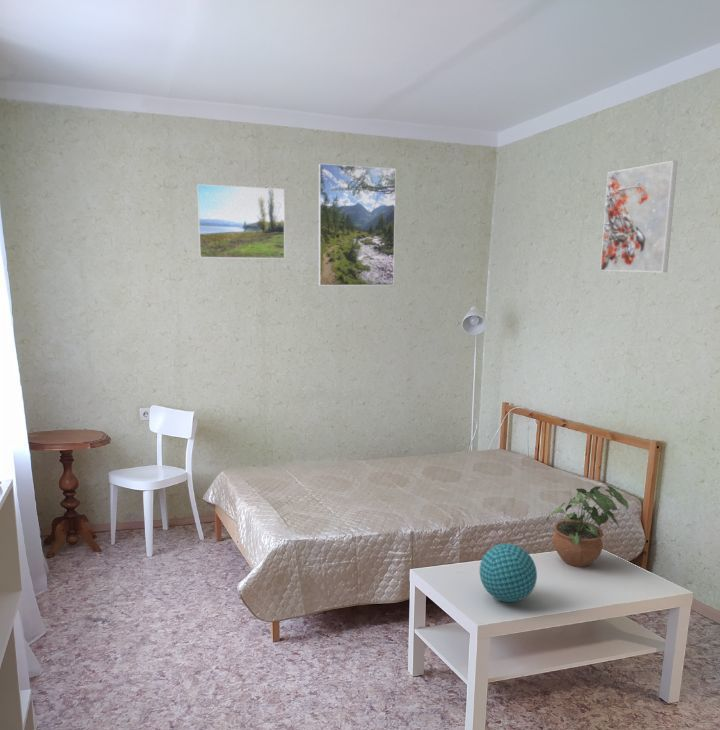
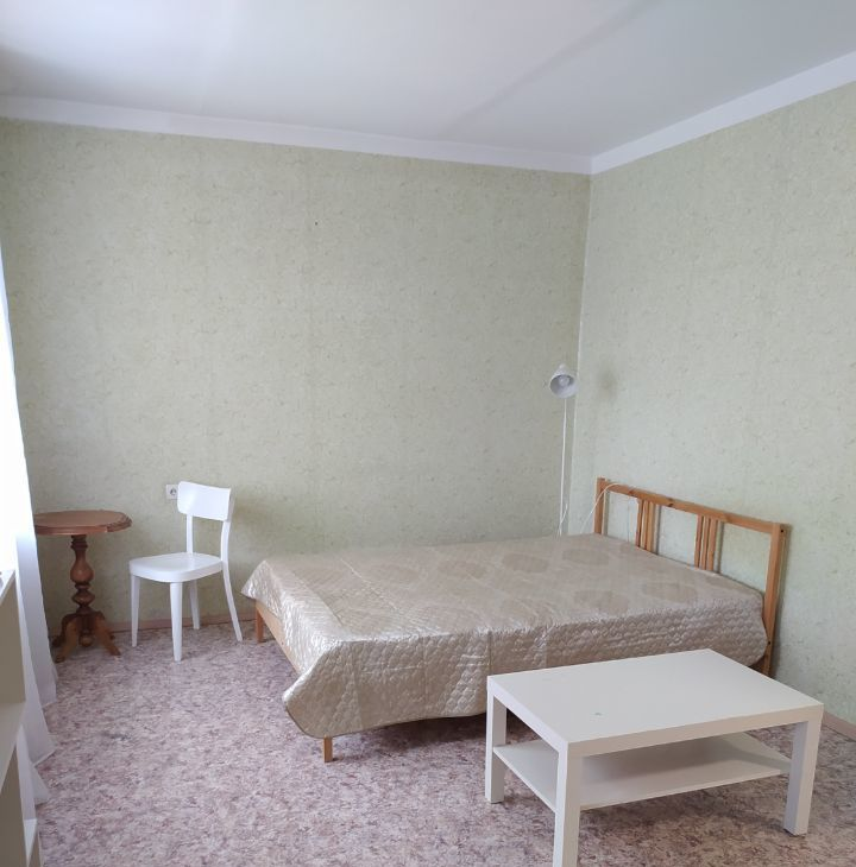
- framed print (635, 219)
- decorative ball (507, 572)
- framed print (357, 226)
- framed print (242, 222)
- potted plant (589, 523)
